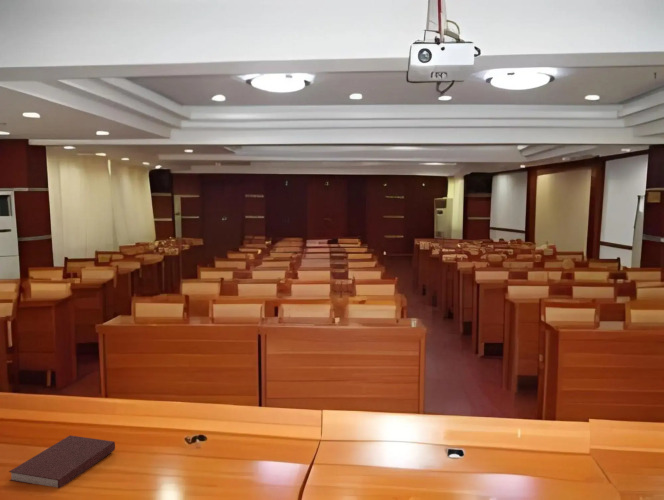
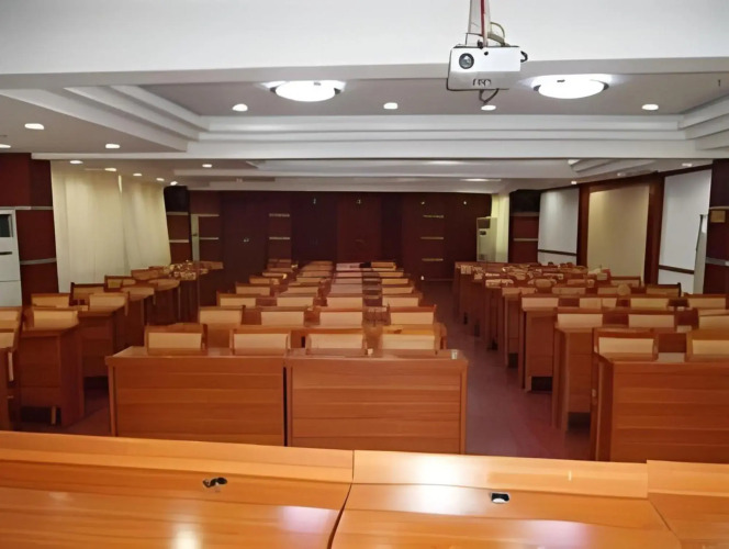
- notebook (65, 460)
